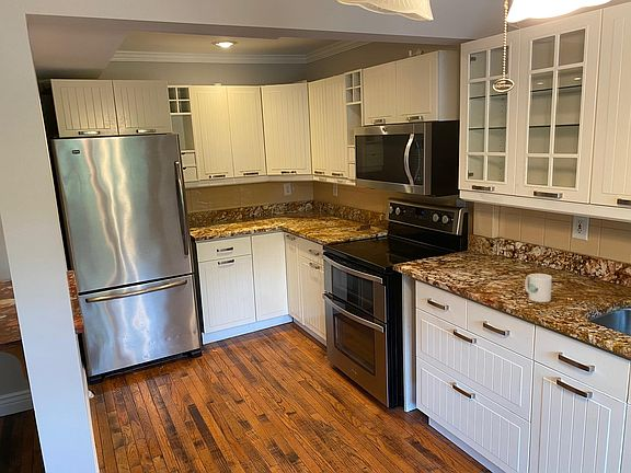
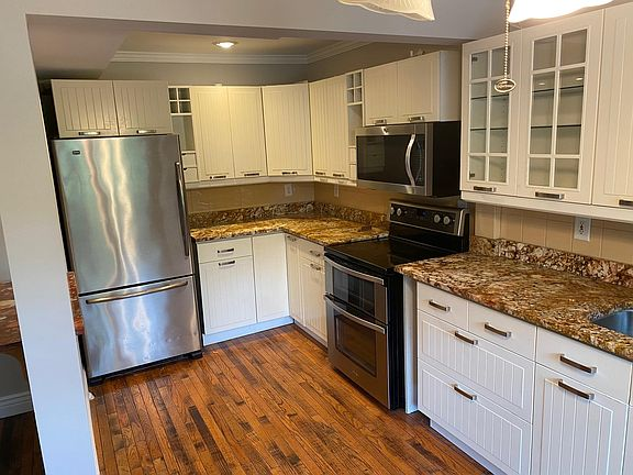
- mug (536, 286)
